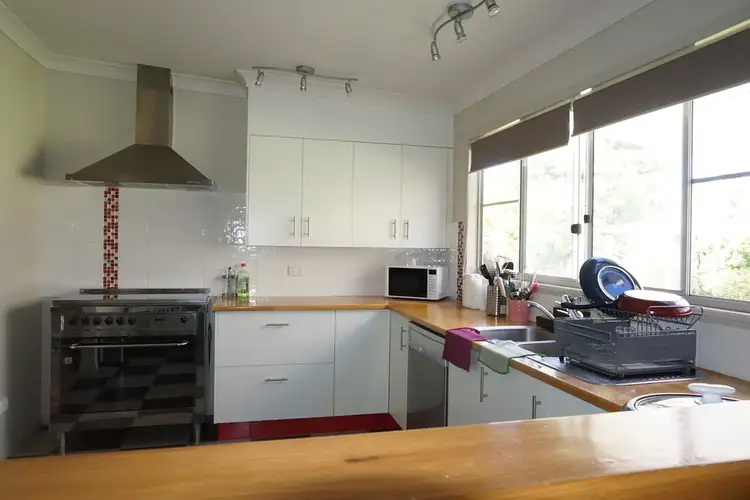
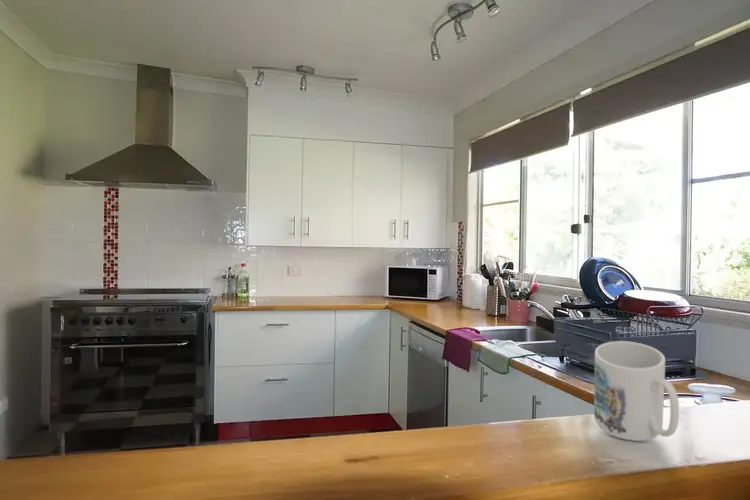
+ mug (639, 391)
